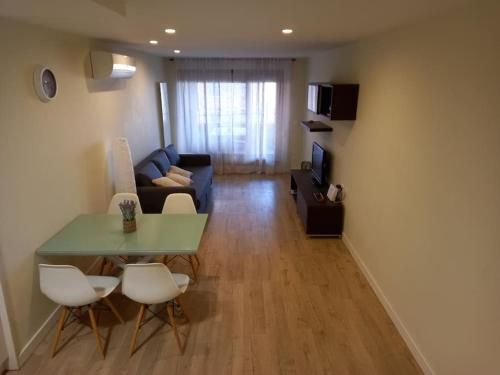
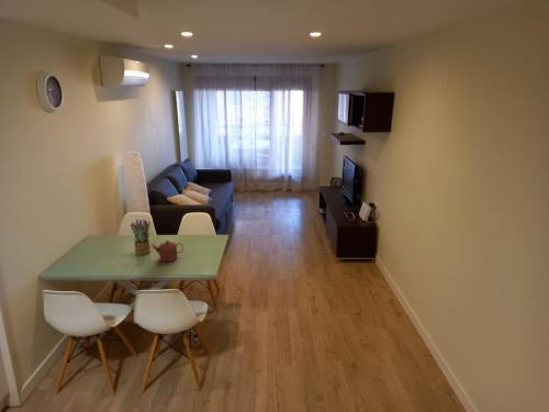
+ teapot (167, 248)
